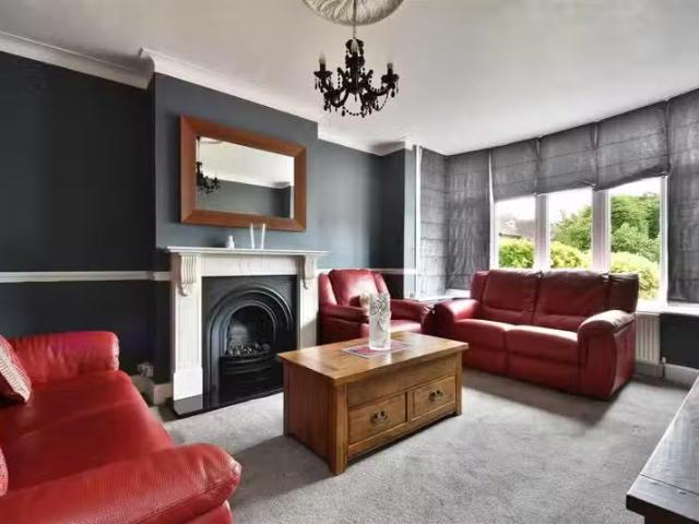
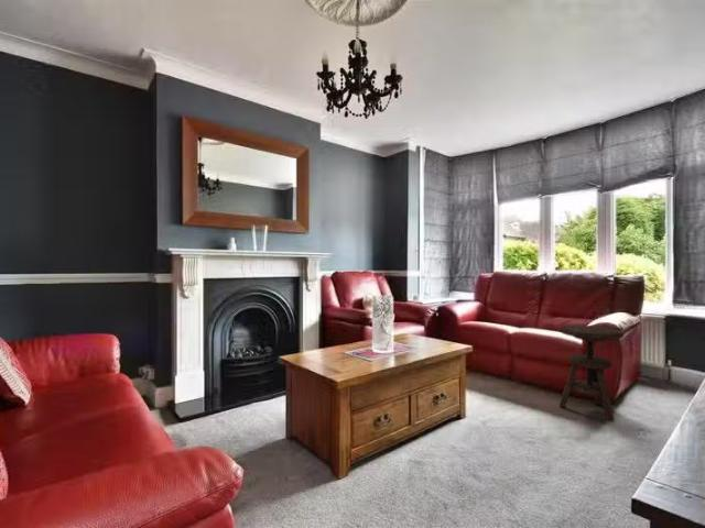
+ side table (589, 369)
